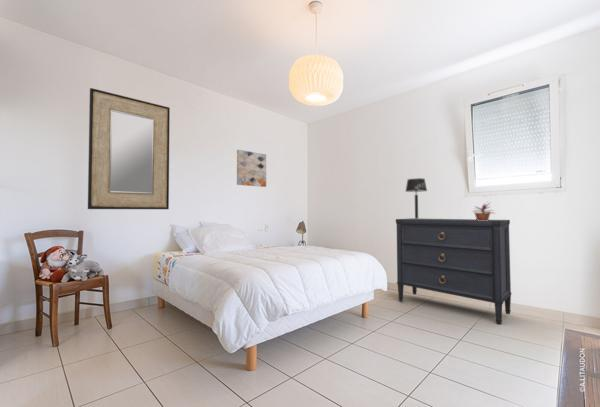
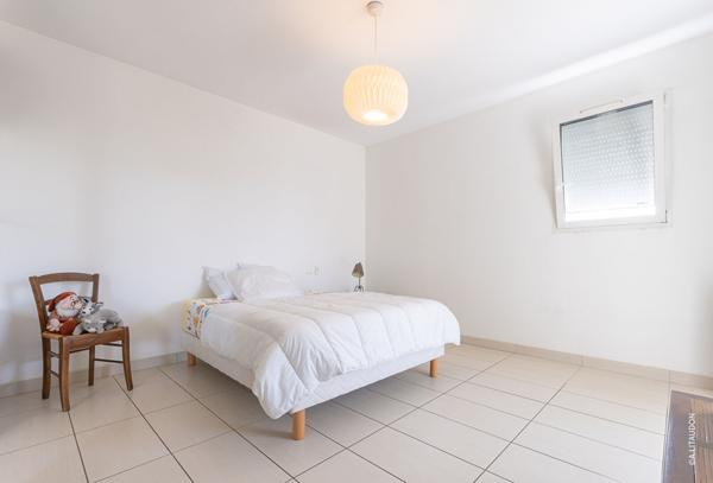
- potted plant (482, 209)
- table lamp (416, 199)
- wall art (252, 169)
- home mirror (132, 153)
- dresser (449, 263)
